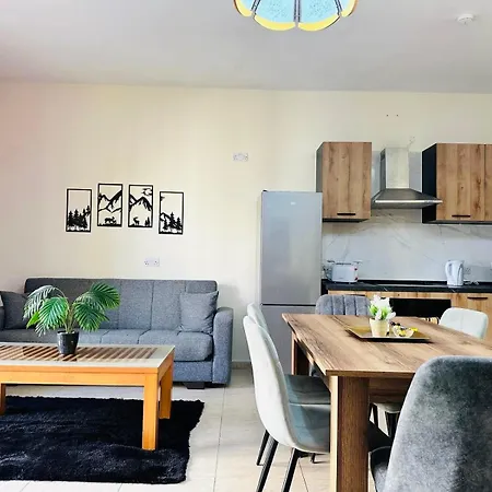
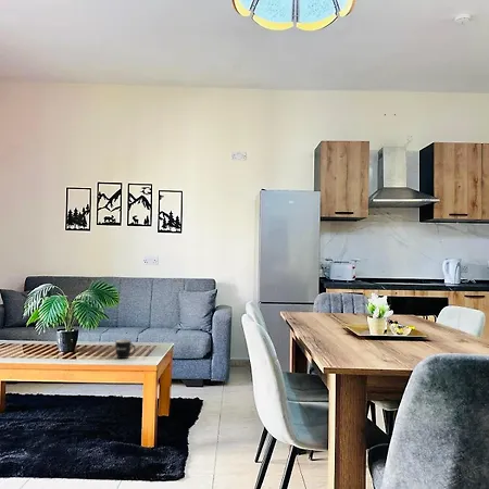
+ mug (125, 349)
